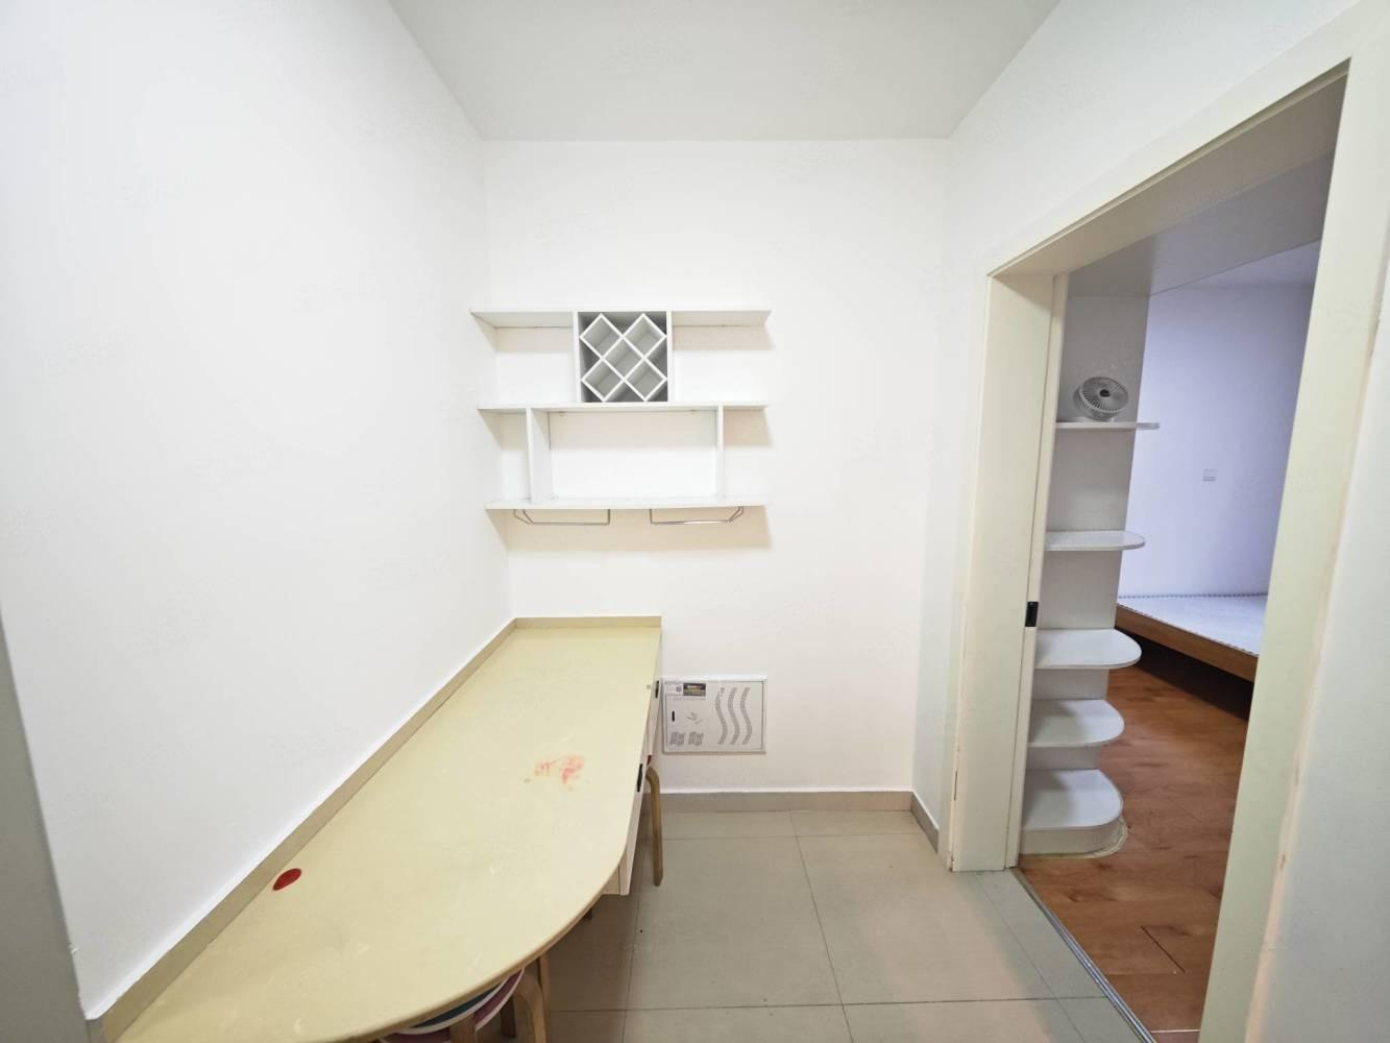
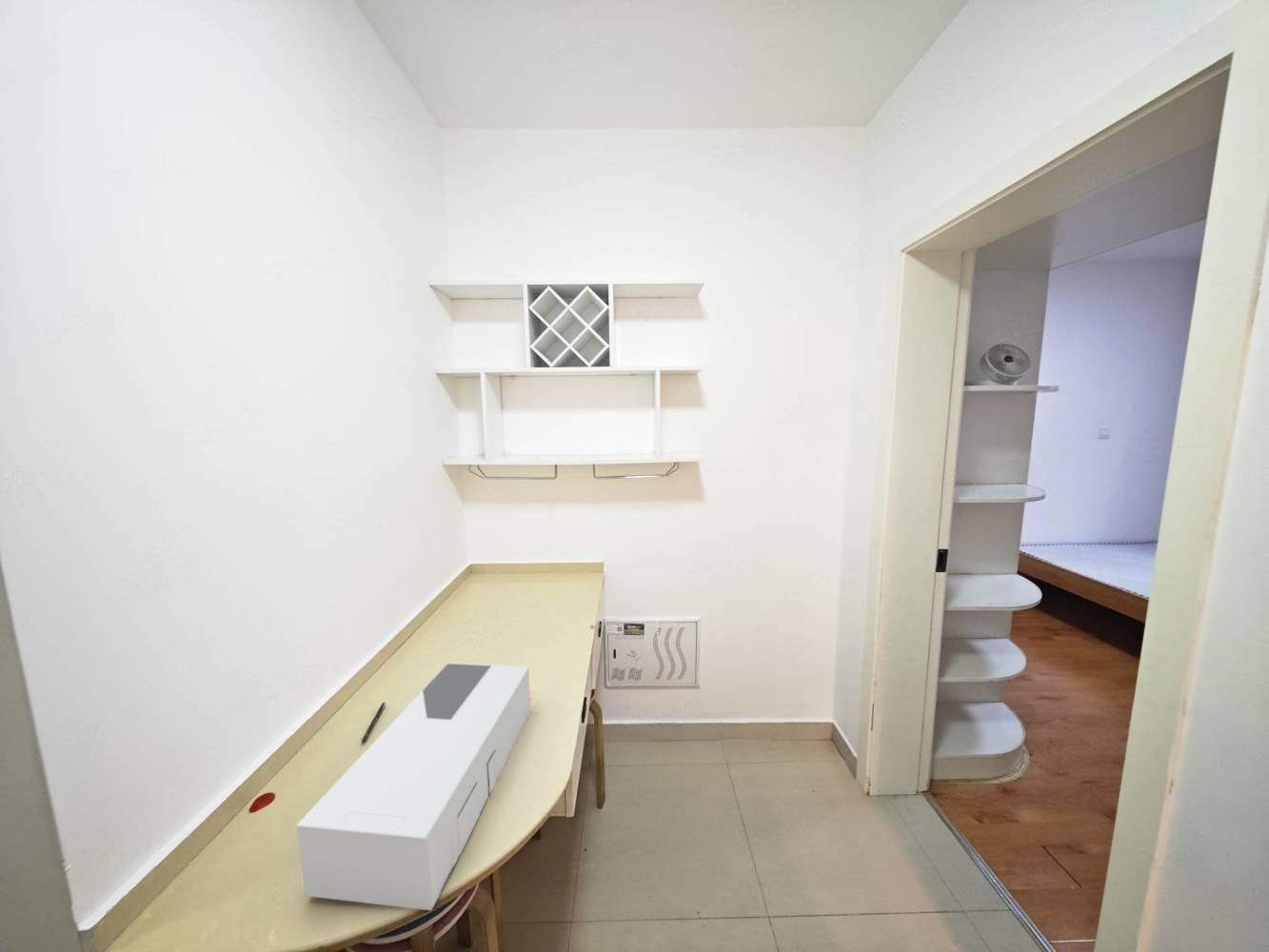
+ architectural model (443, 754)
+ pen (373, 722)
